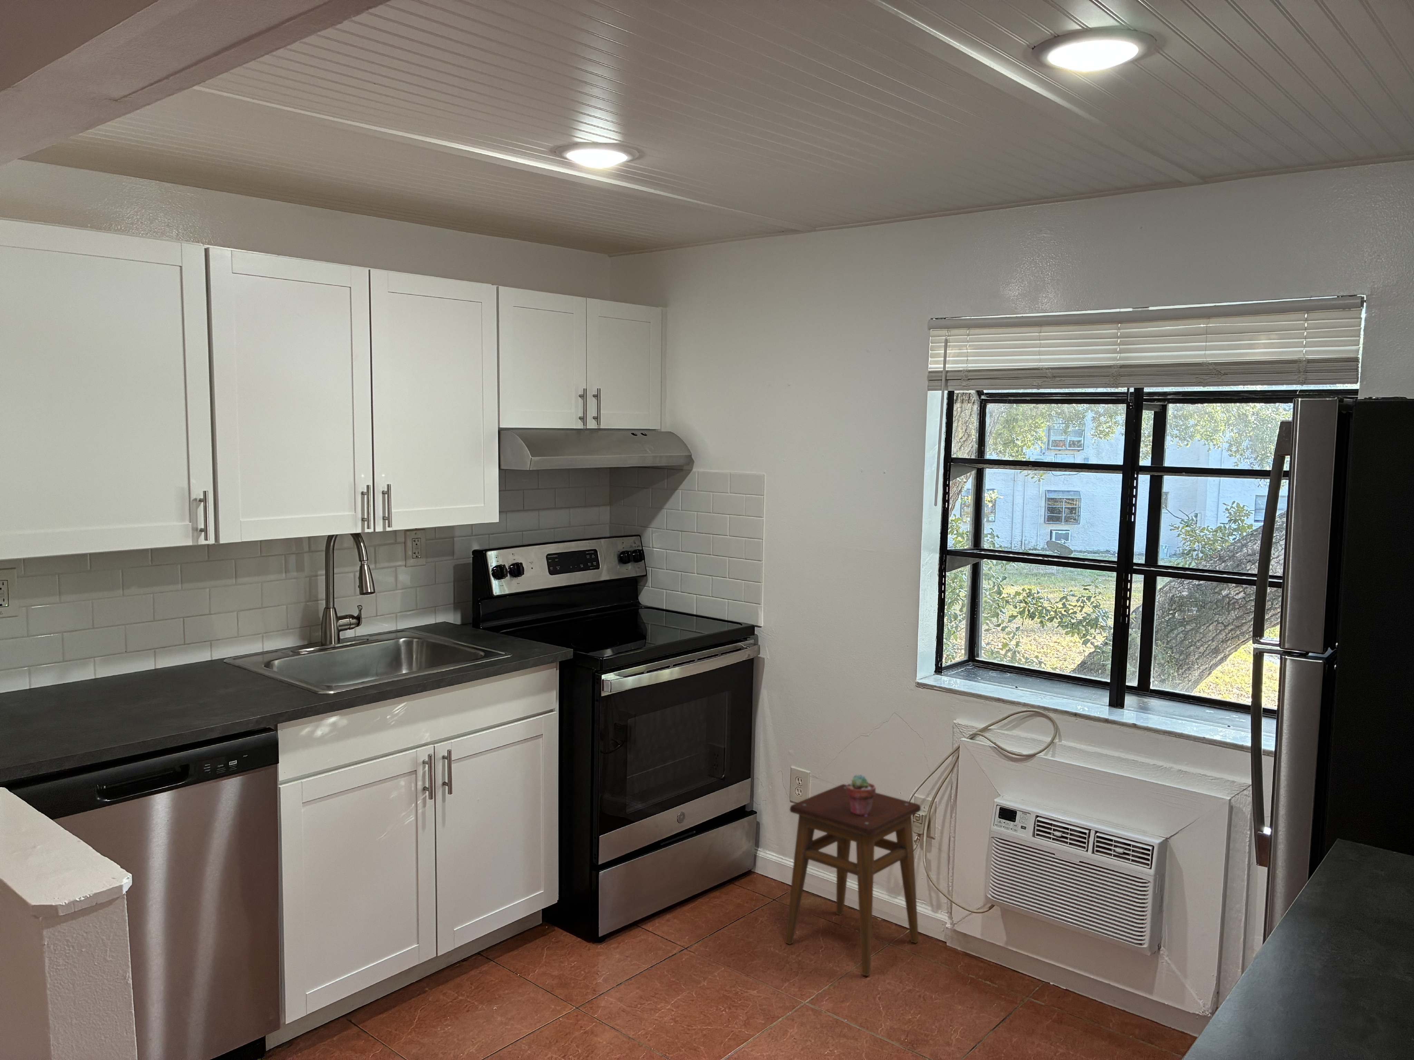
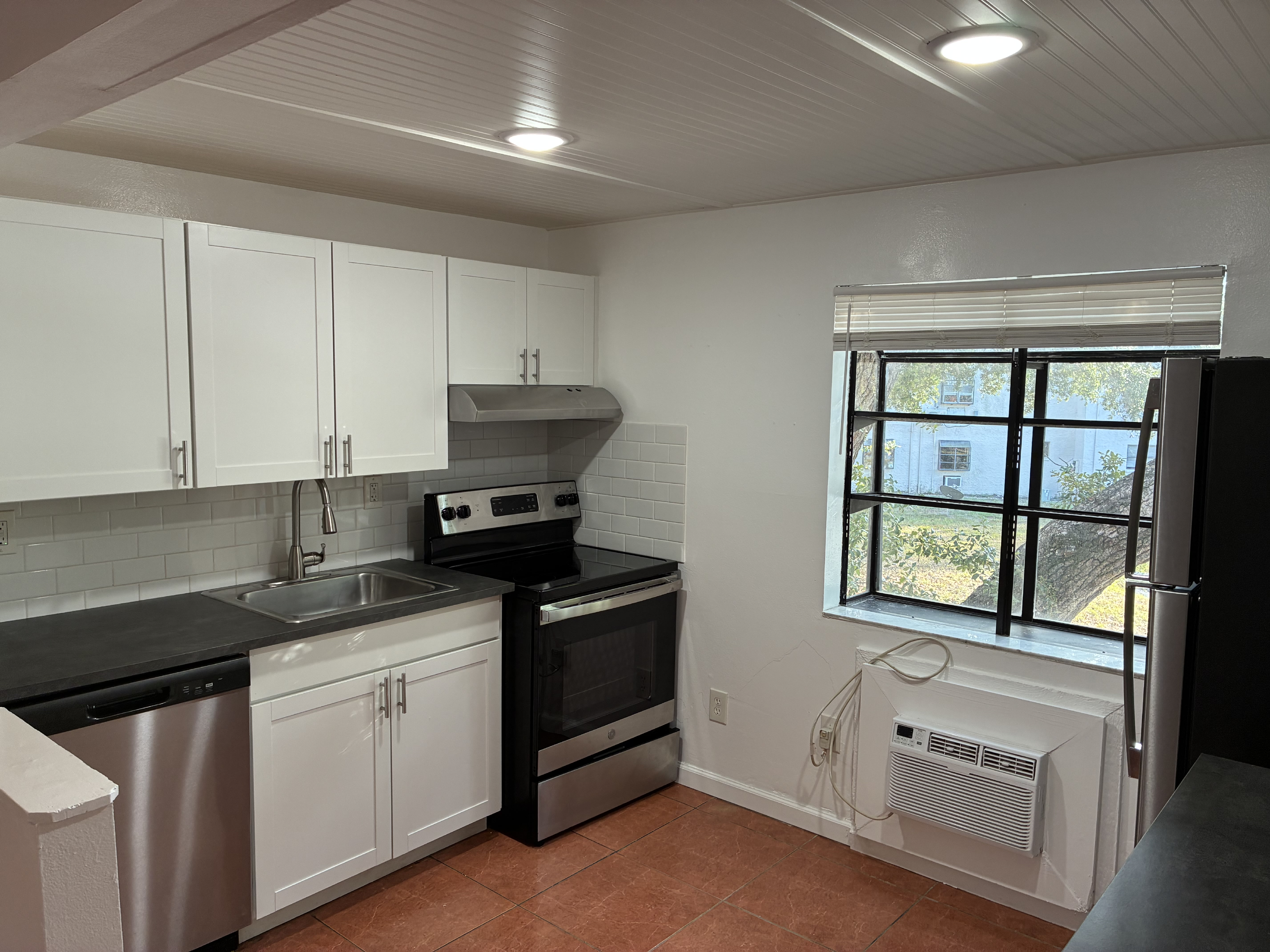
- potted succulent (861, 793)
- stool (854, 873)
